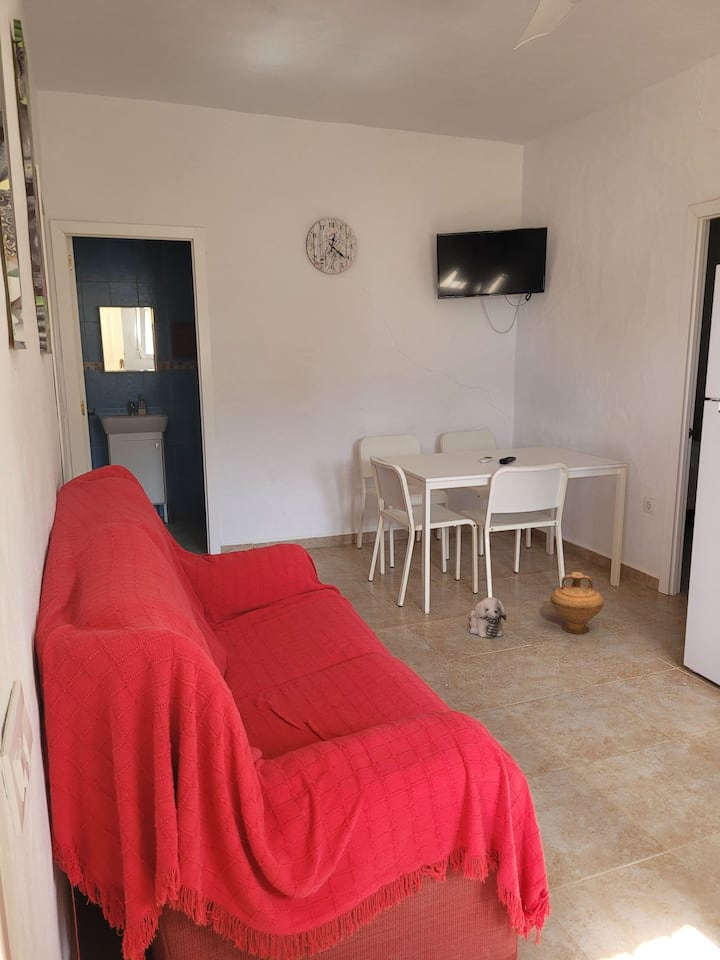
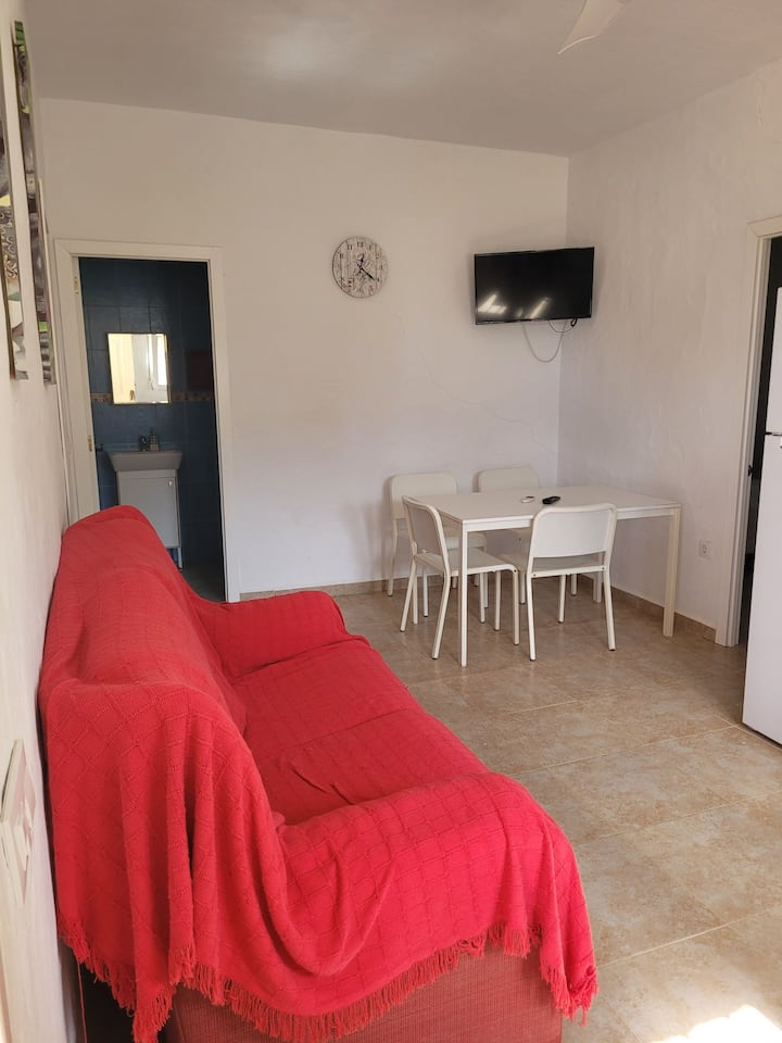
- plush toy (486, 611)
- ceramic jug (576, 602)
